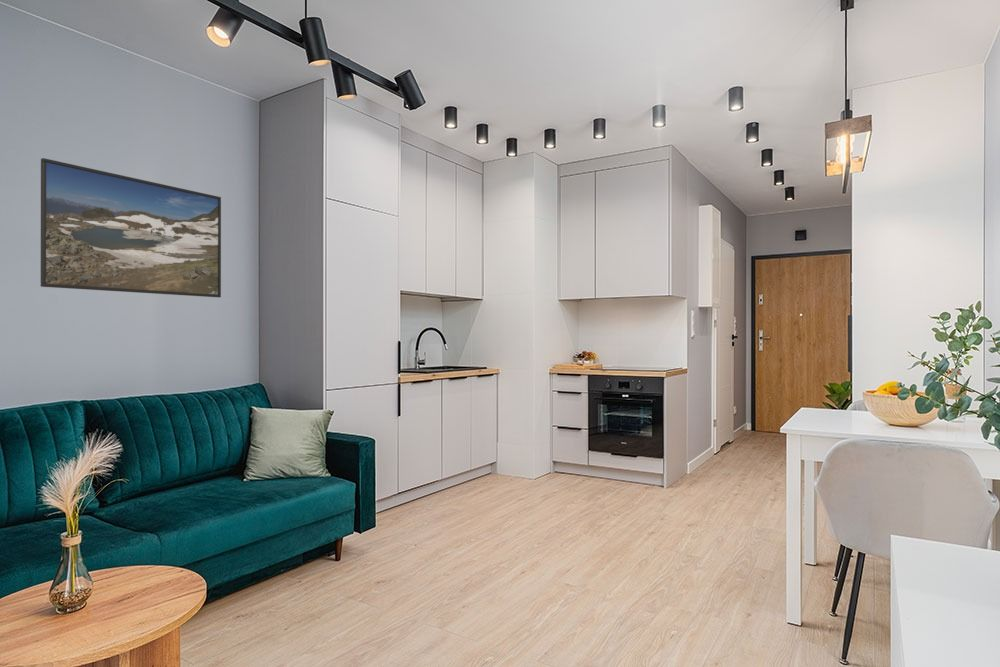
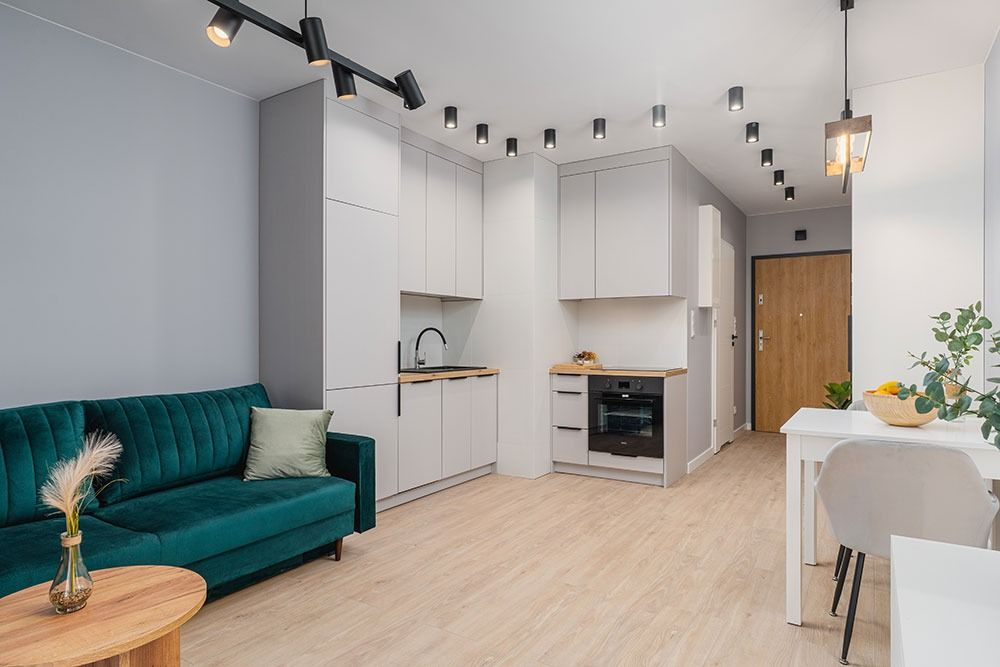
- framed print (141, 236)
